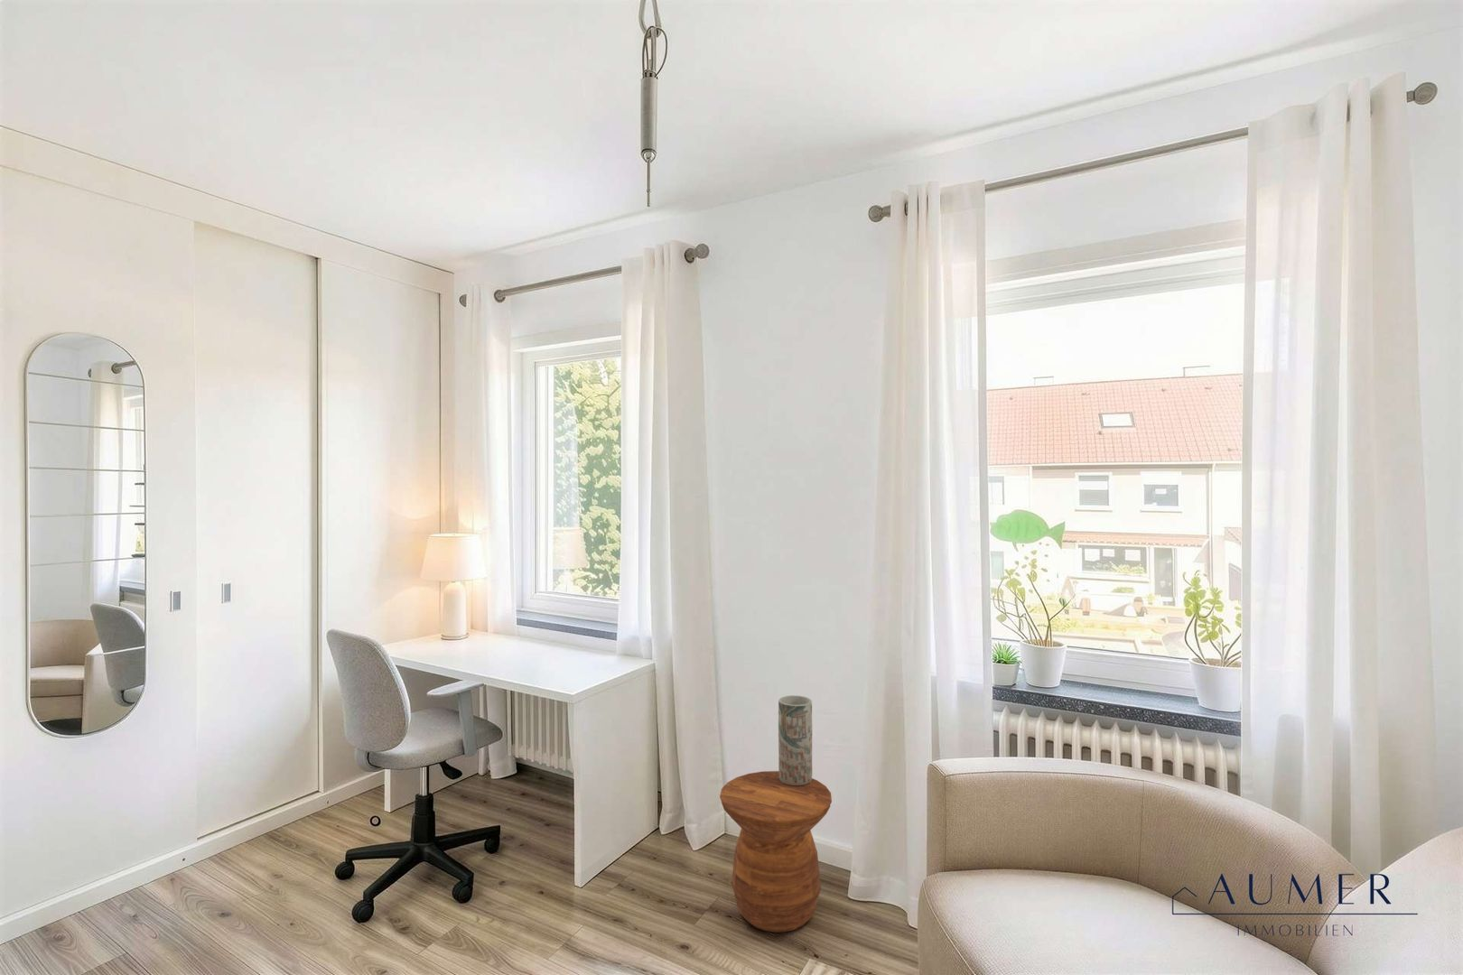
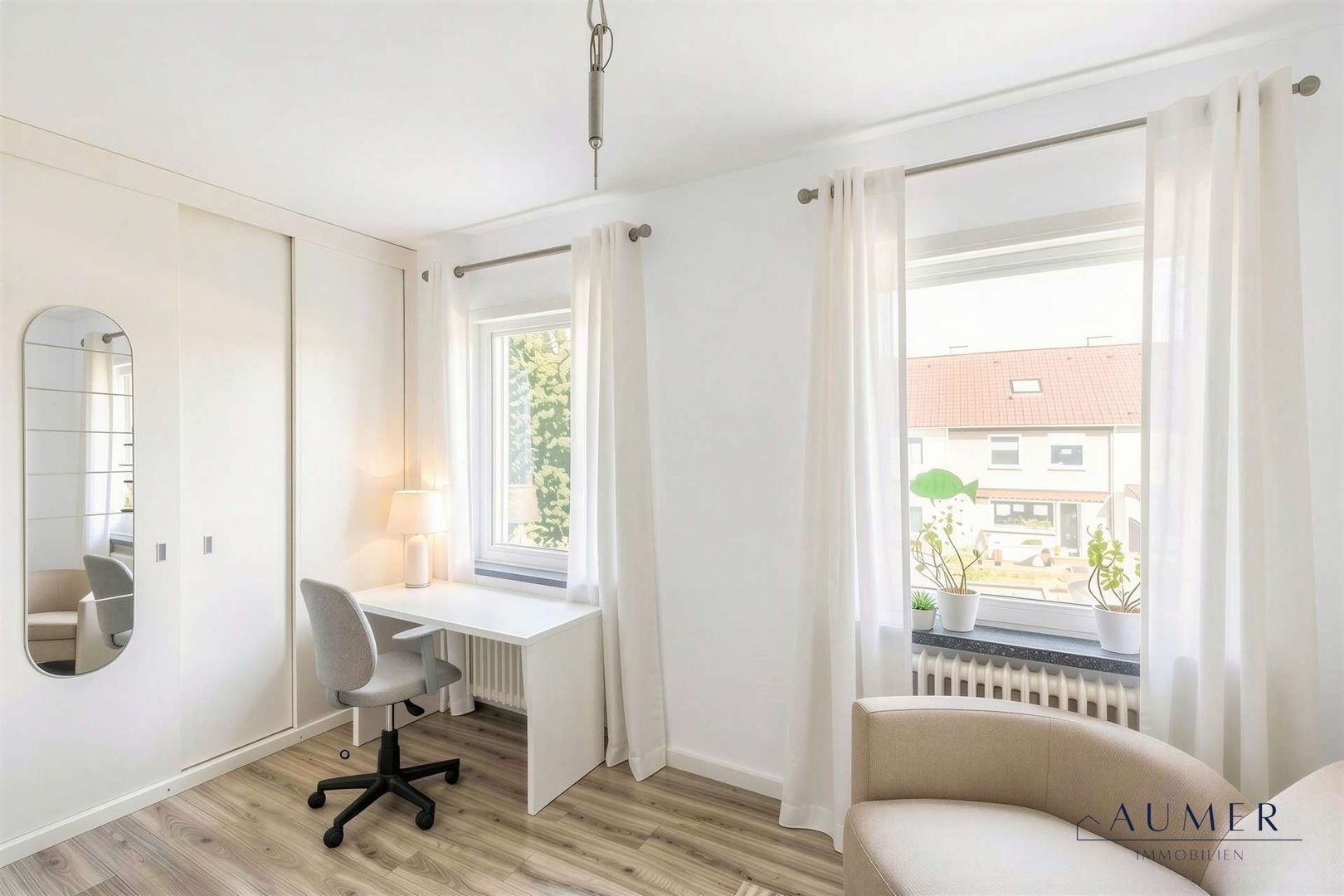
- side table (776, 851)
- vase (795, 739)
